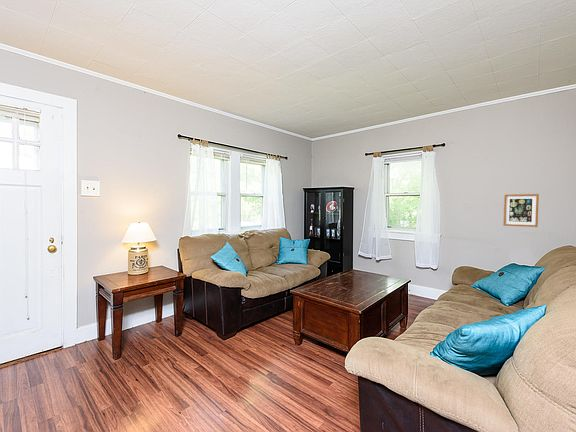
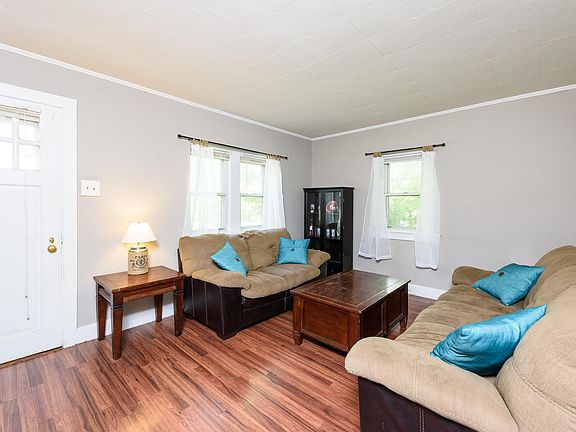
- wall art (520, 210)
